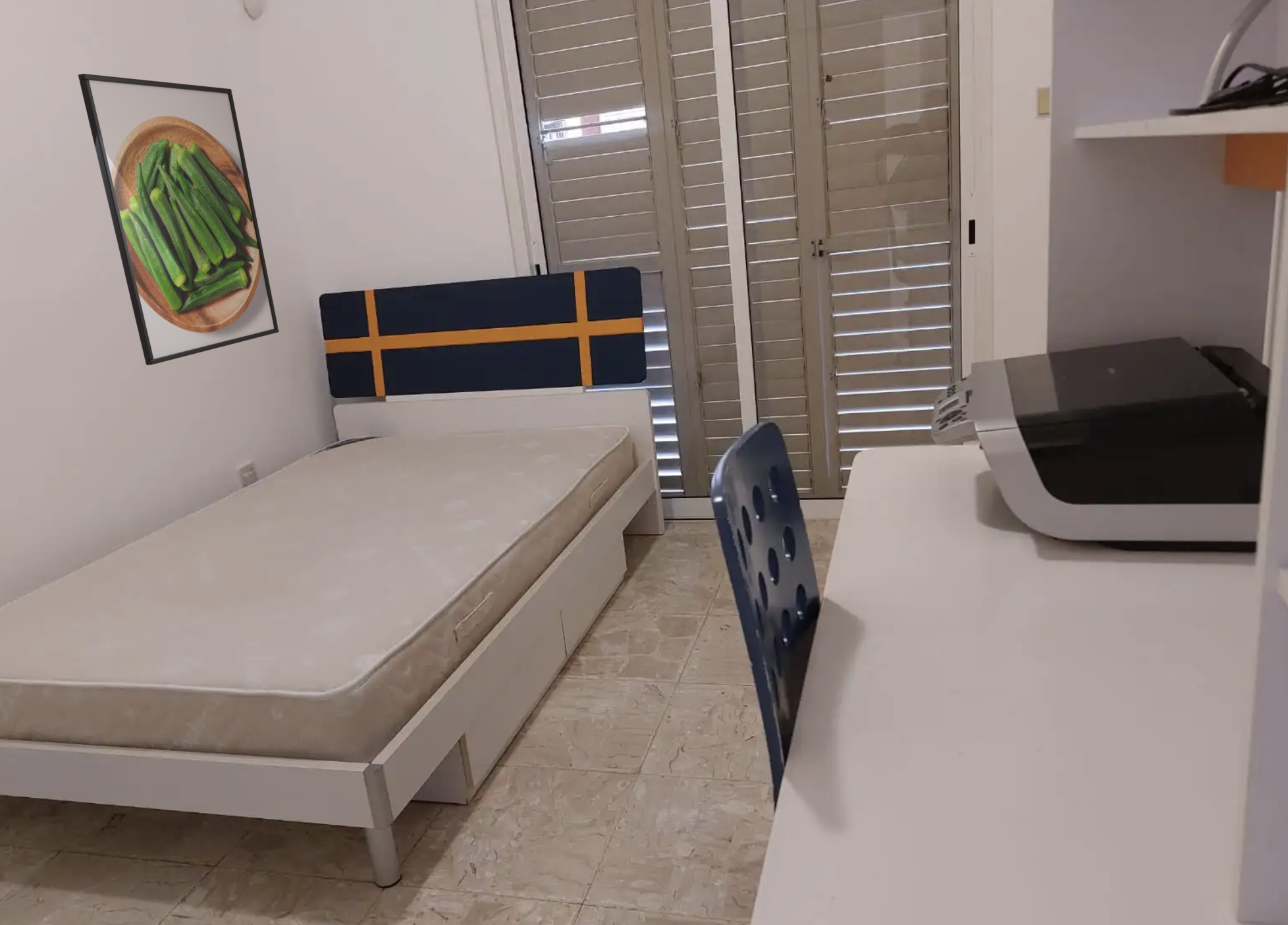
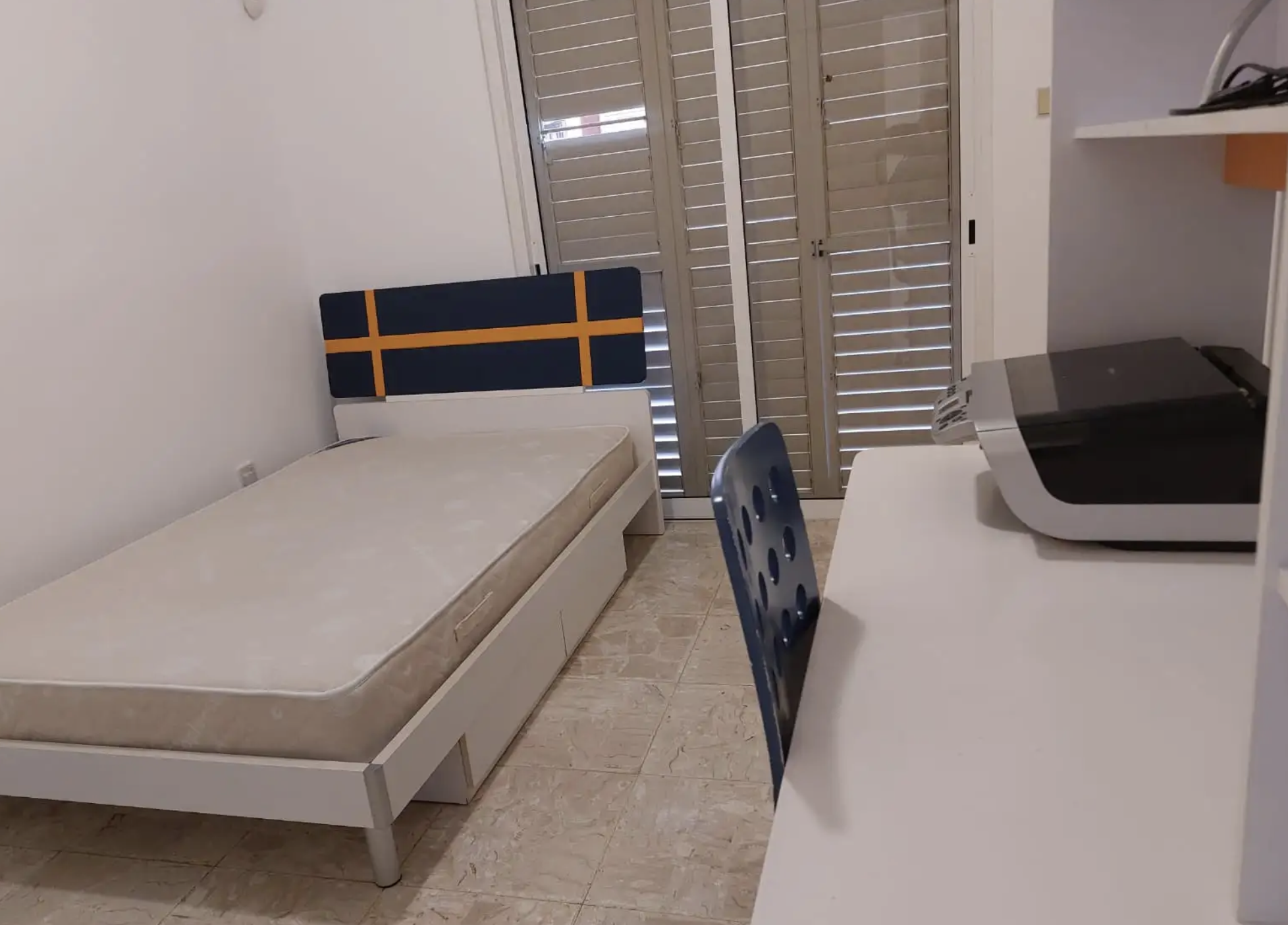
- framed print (191, 219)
